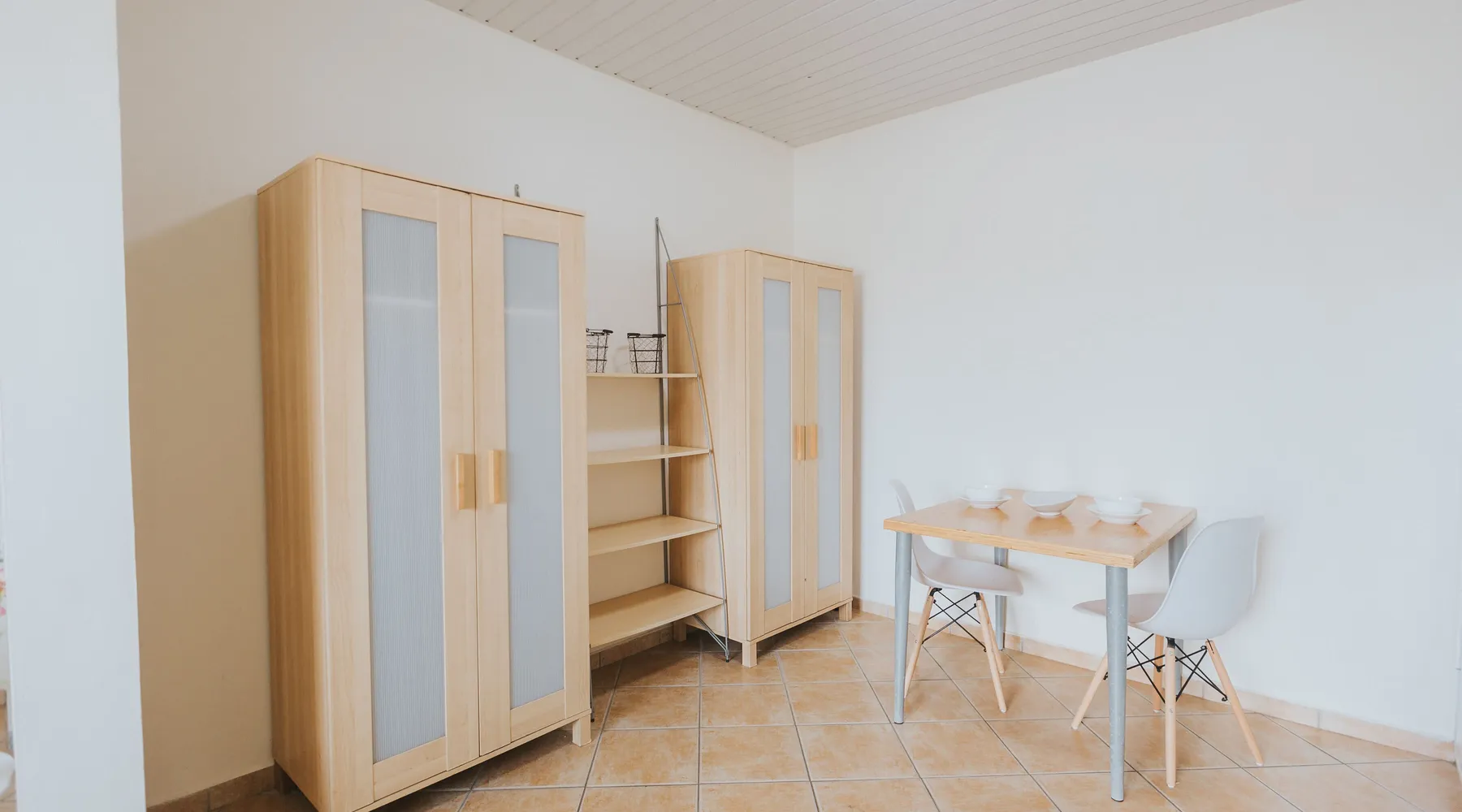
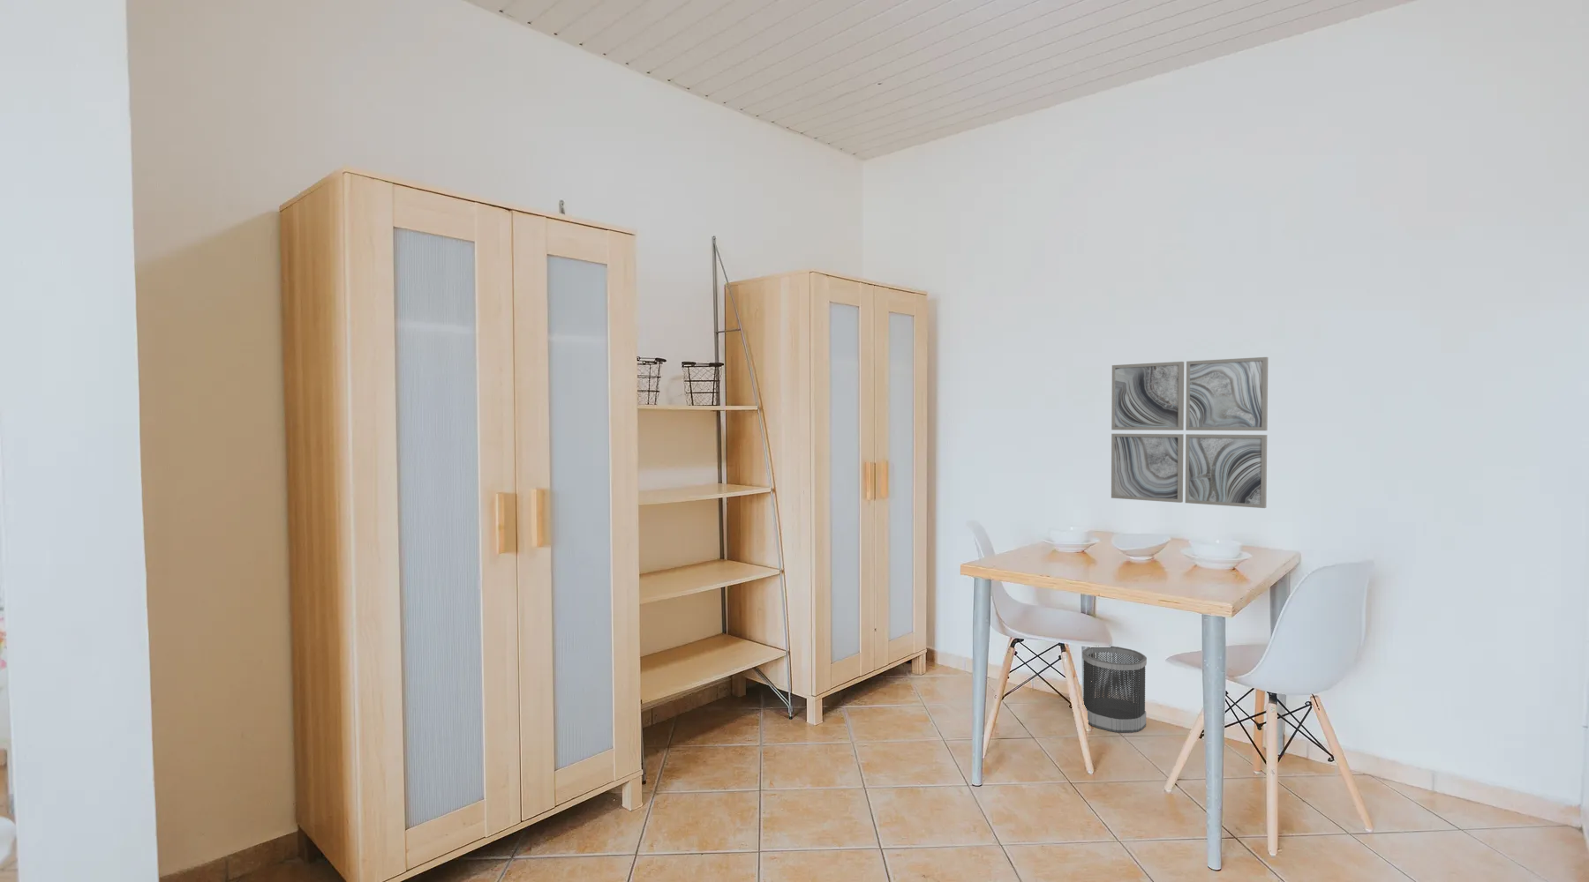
+ wall art (1183, 434)
+ wastebasket (1113, 688)
